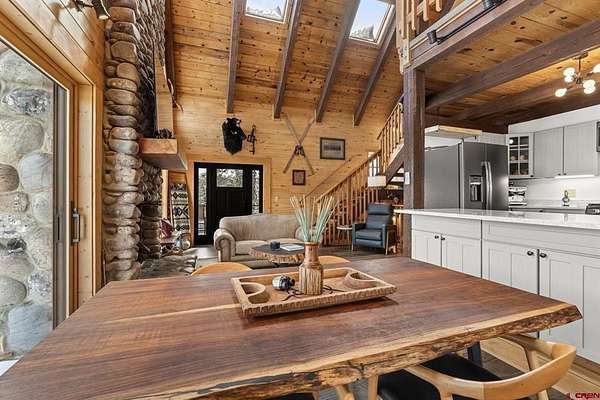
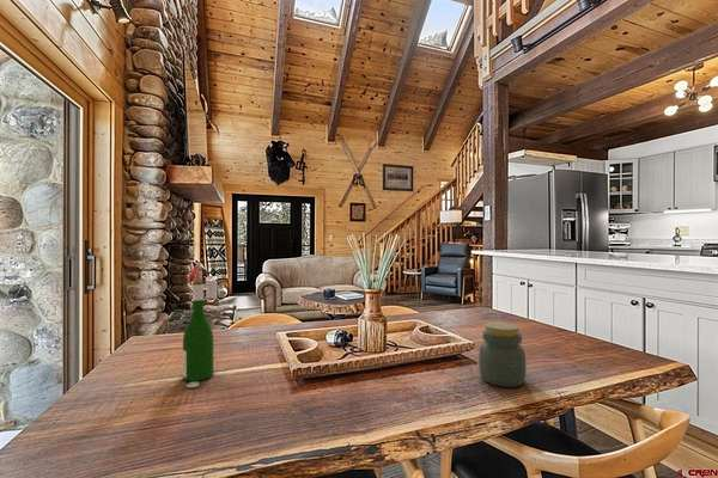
+ wine bottle (197, 320)
+ jar (501, 351)
